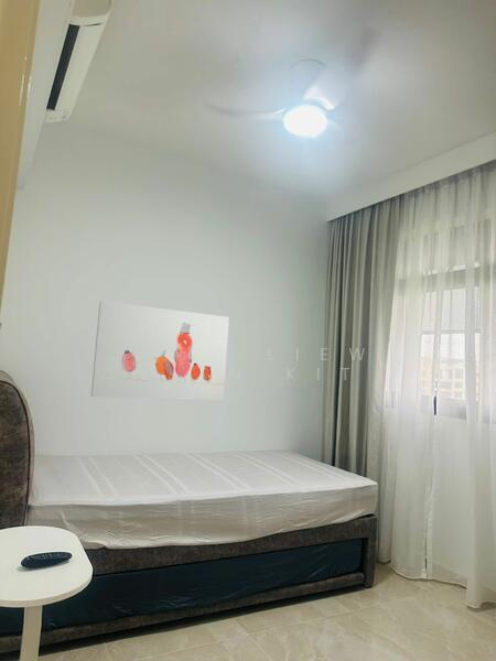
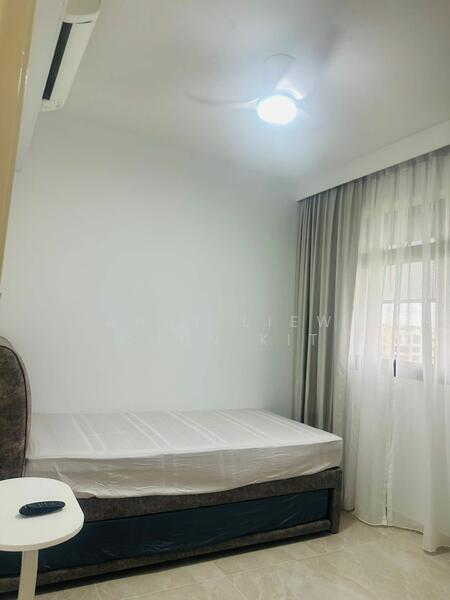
- wall art (164, 354)
